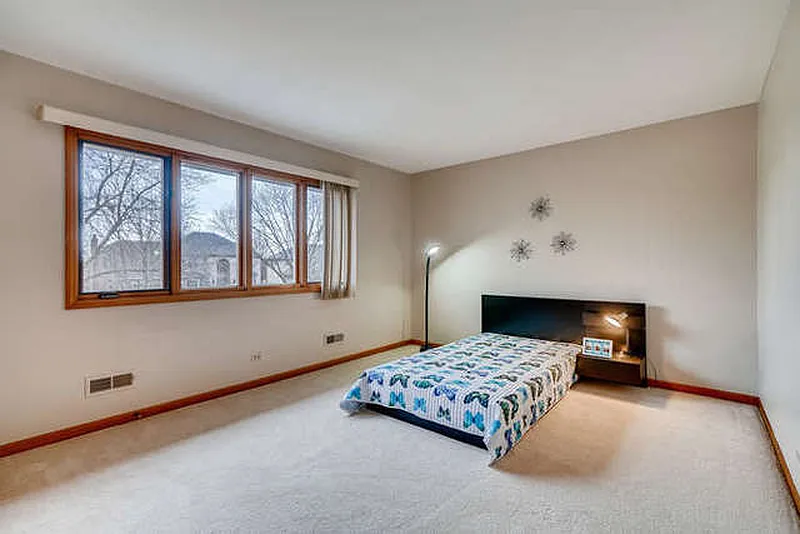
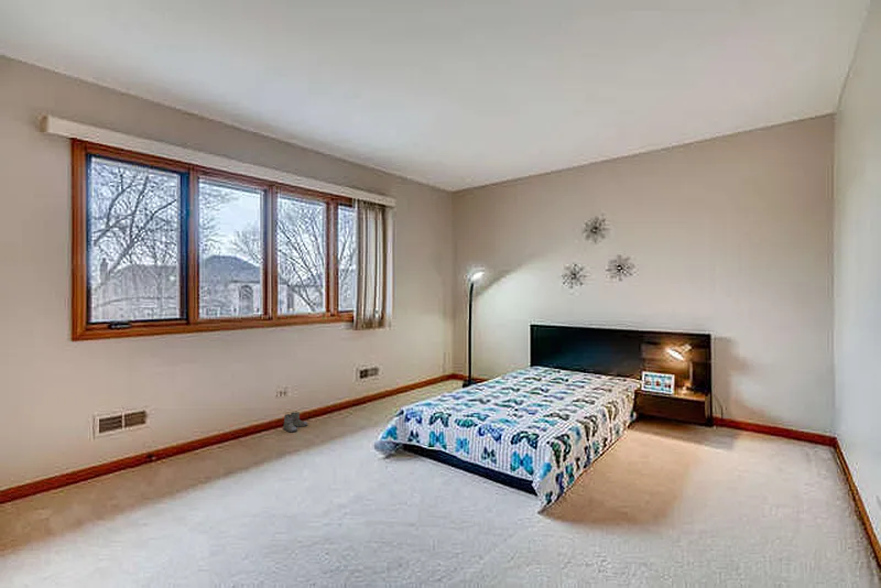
+ boots (294, 421)
